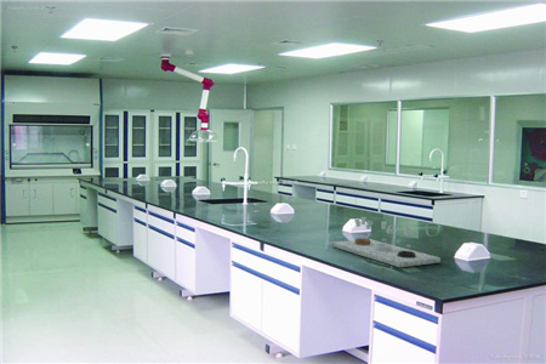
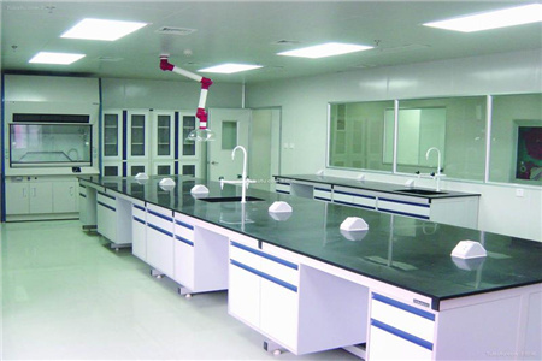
- laboratory equipment (383, 238)
